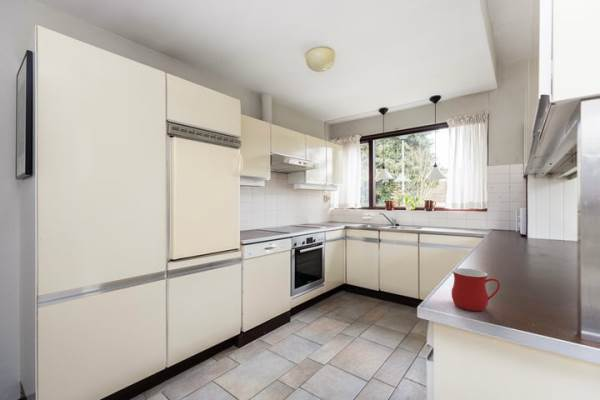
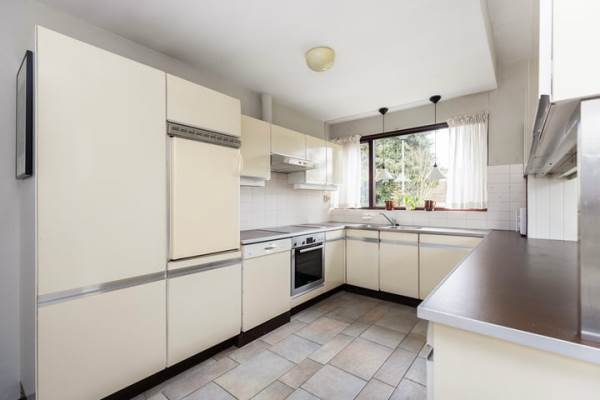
- mug (474, 289)
